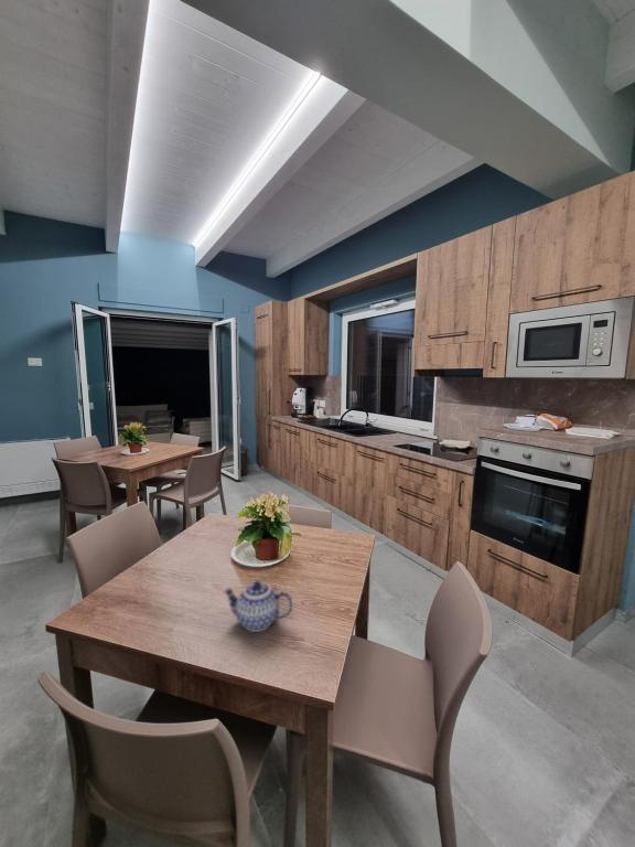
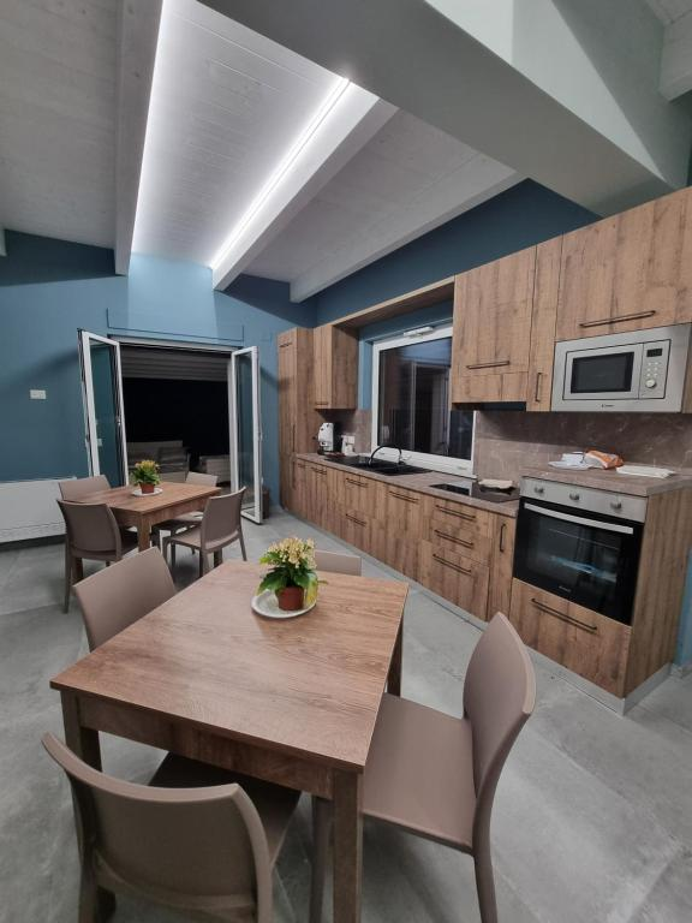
- teapot (257, 602)
